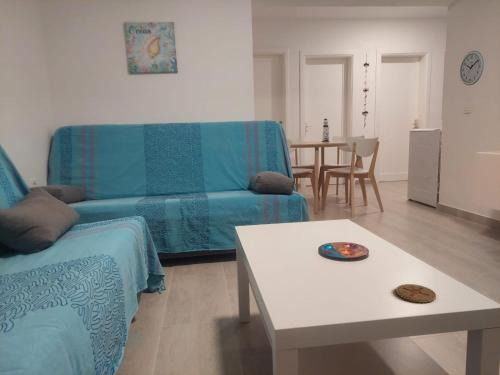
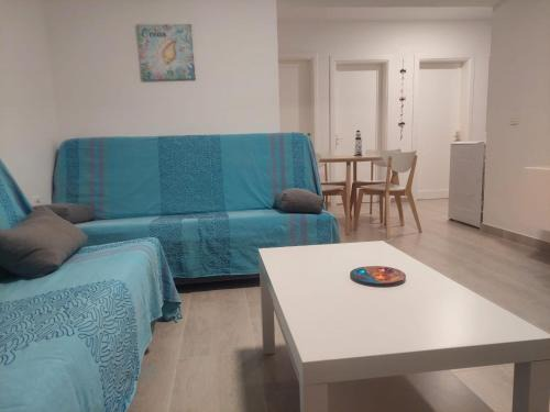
- wall clock (470, 68)
- coaster (415, 292)
